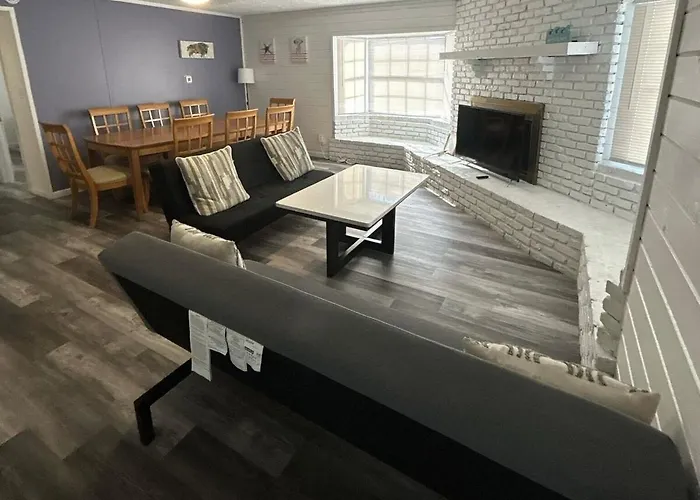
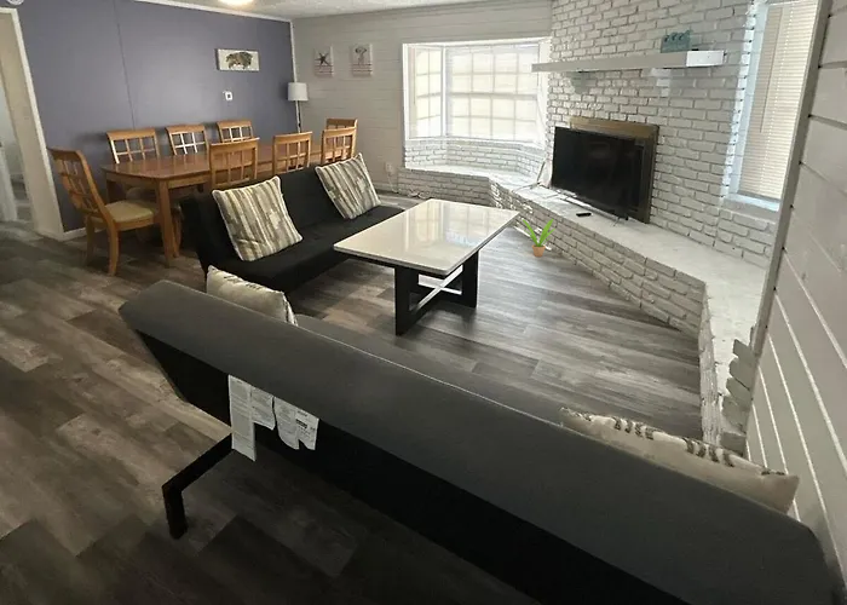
+ potted plant (540, 238)
